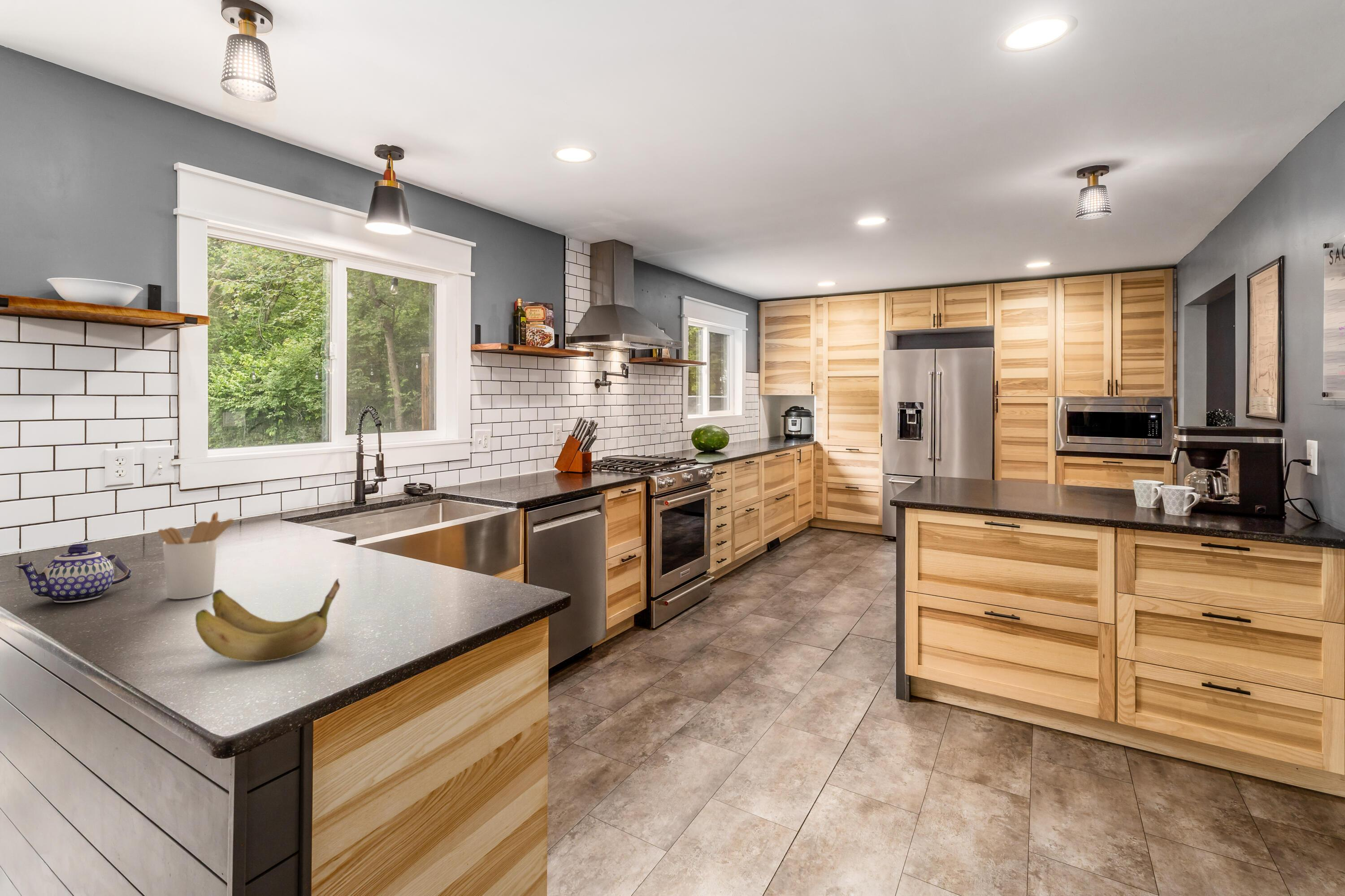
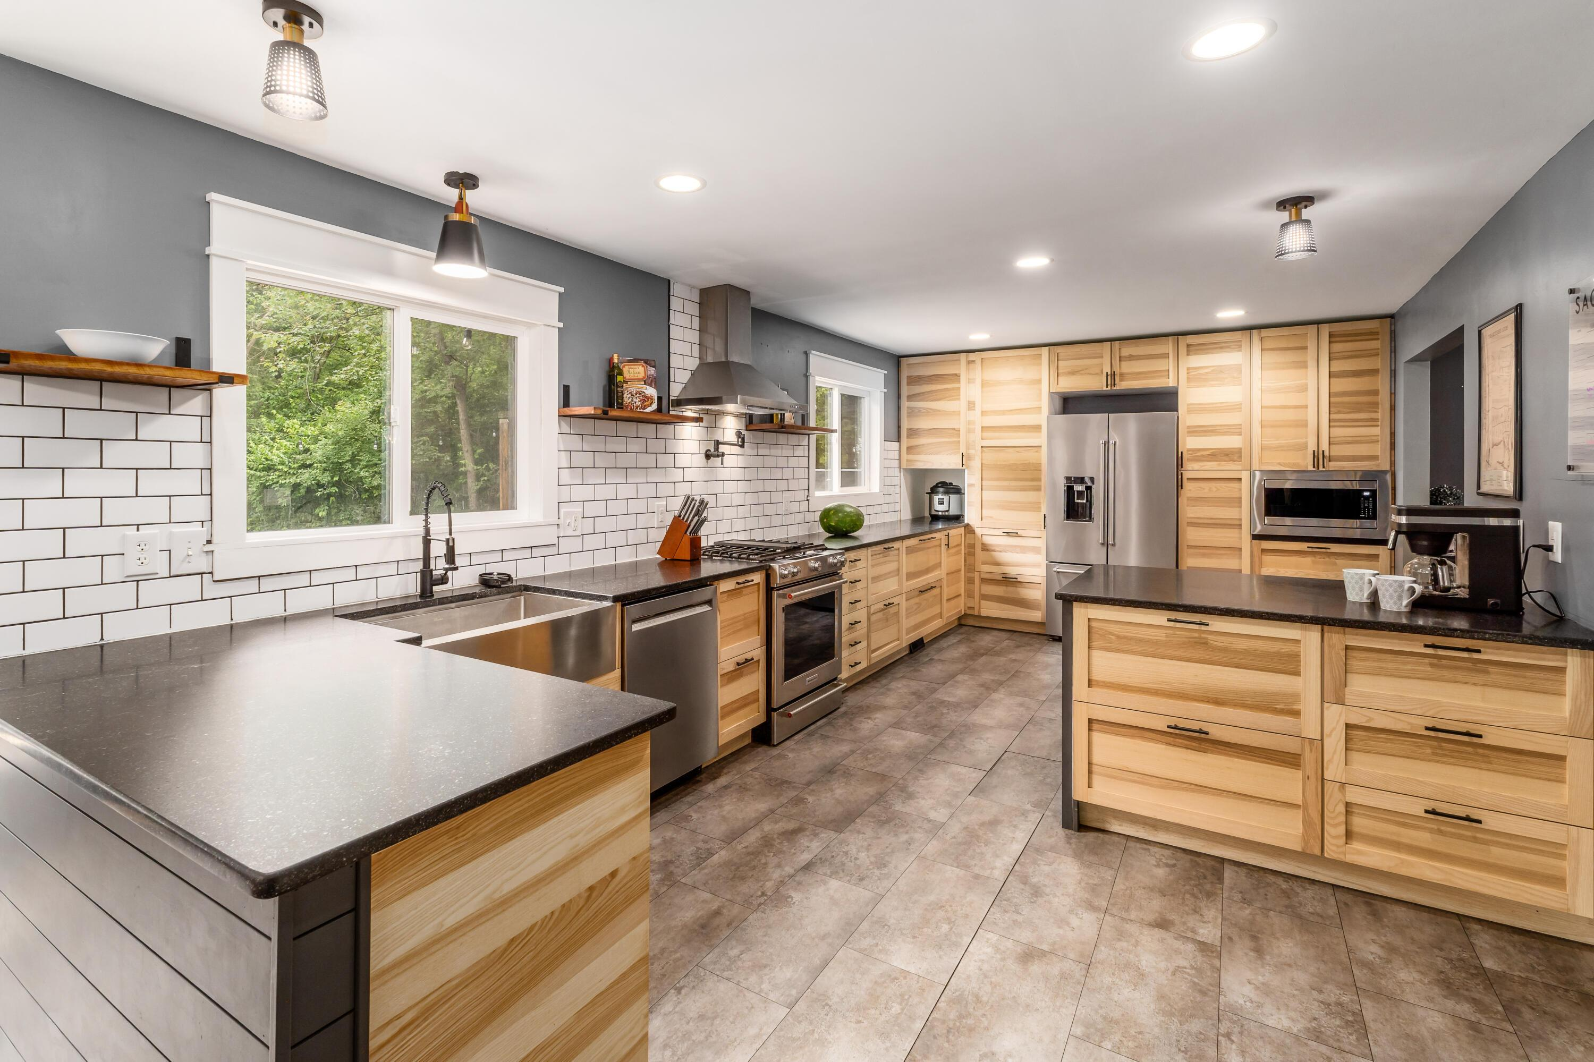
- utensil holder (198, 555)
- banana (261, 618)
- teapot (76, 571)
